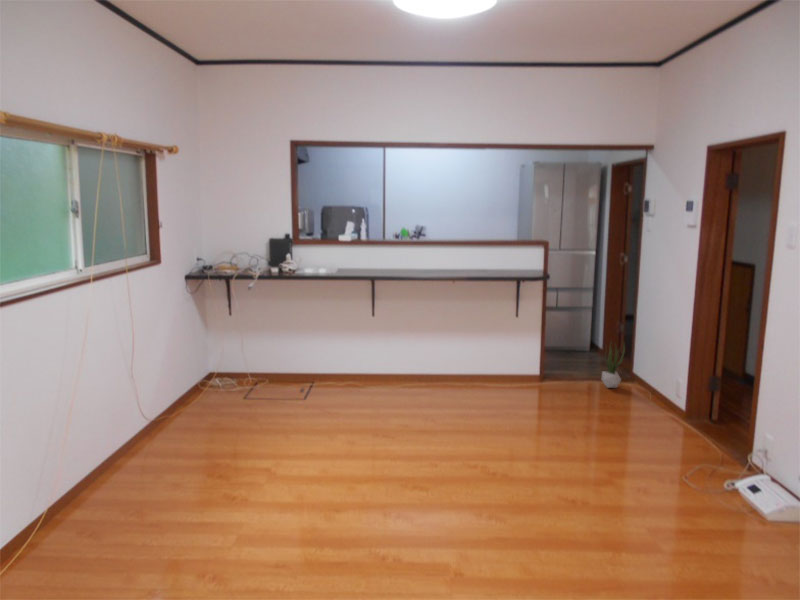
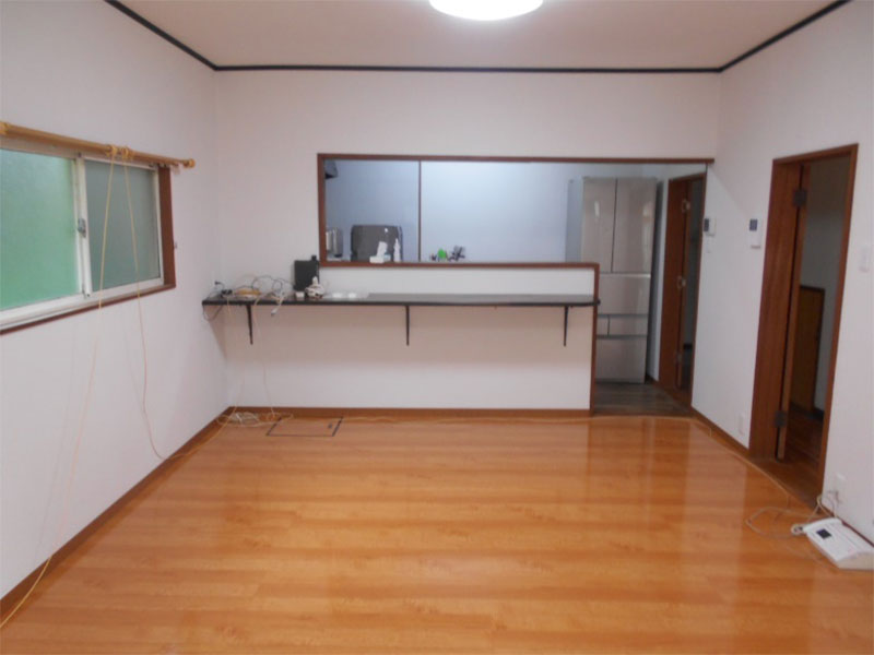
- potted plant (614, 364)
